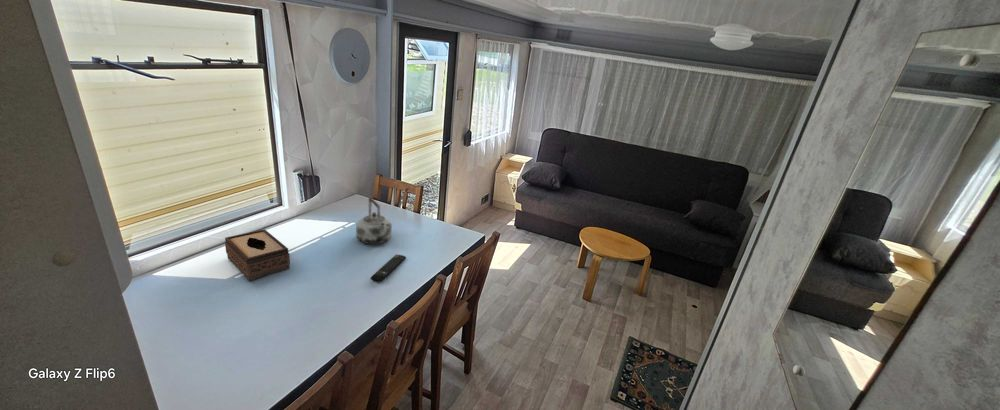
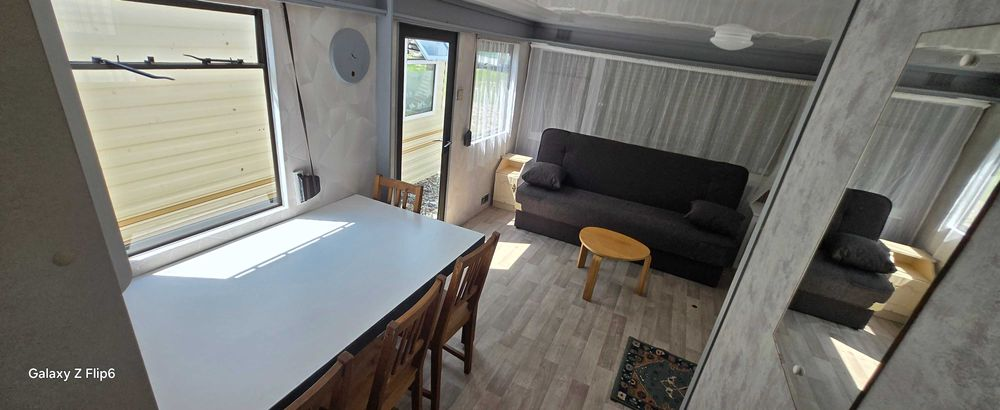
- remote control (389, 267)
- tissue box (257, 253)
- kettle (375, 221)
